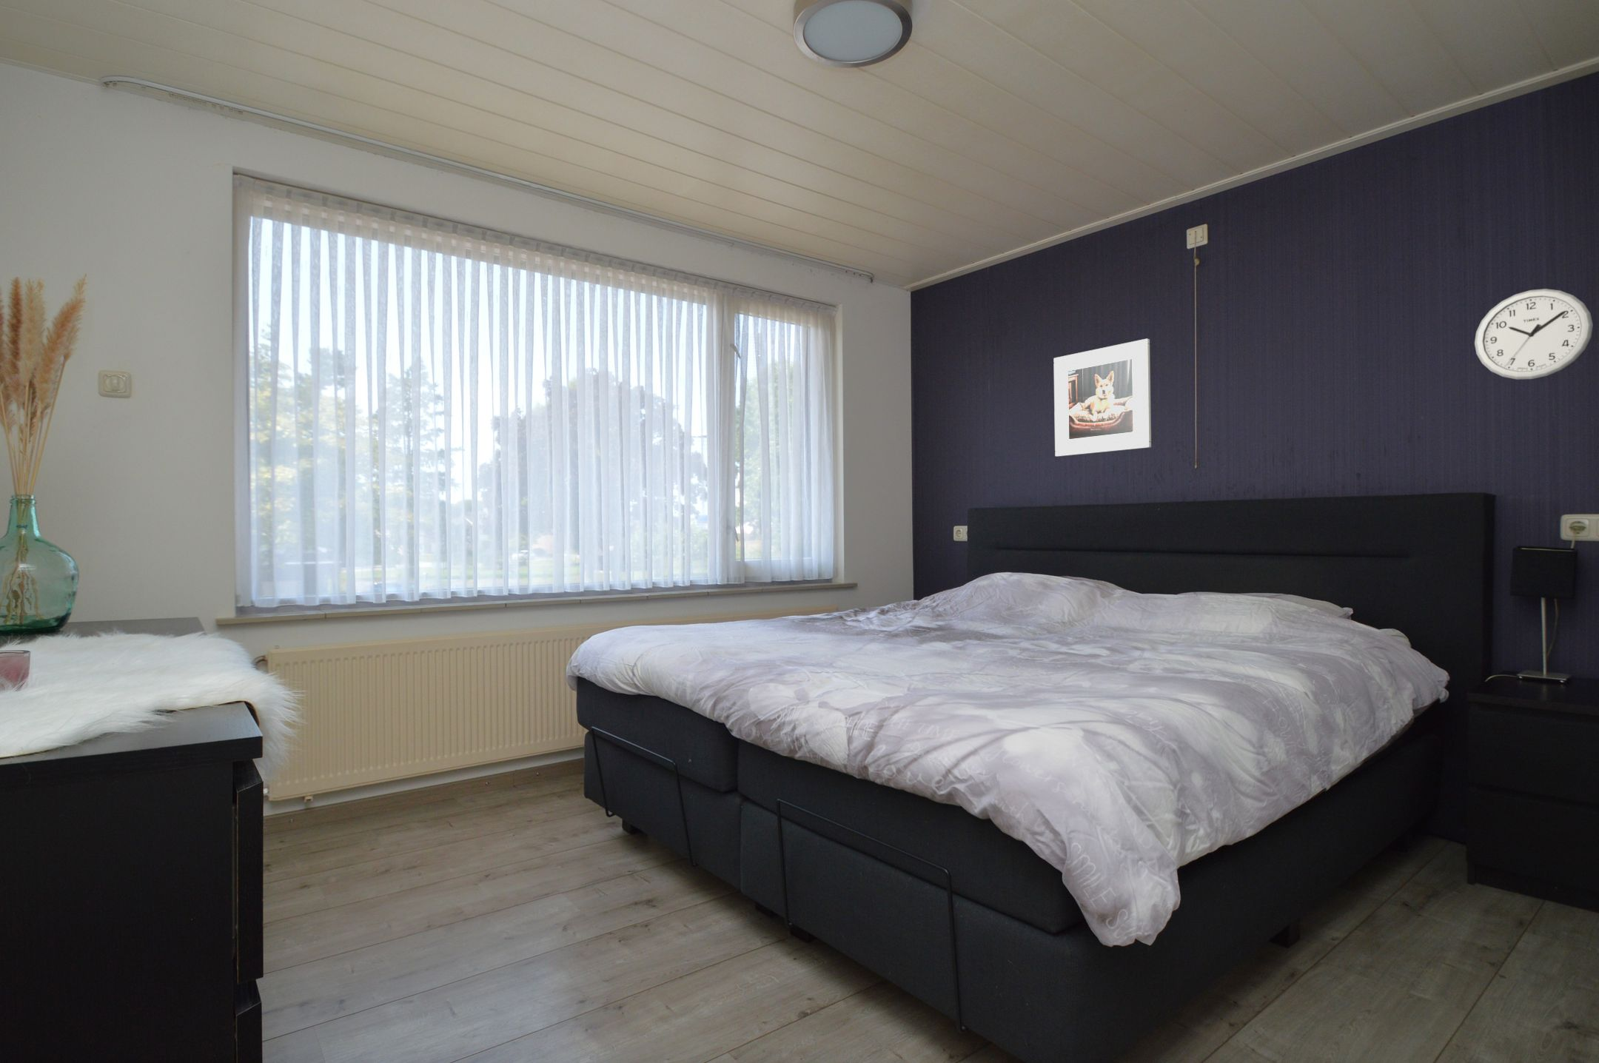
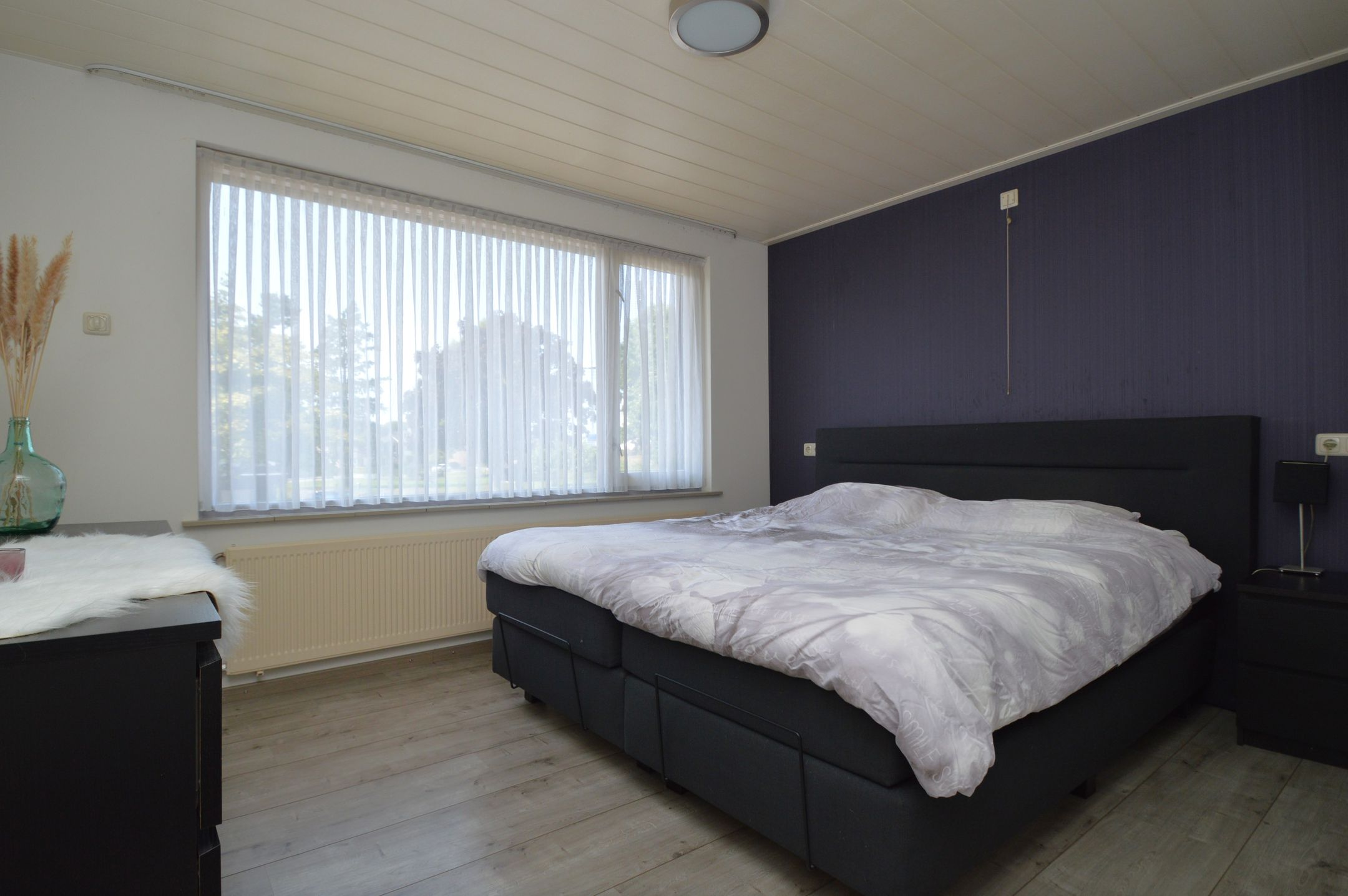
- wall clock (1530, 333)
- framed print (1100, 401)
